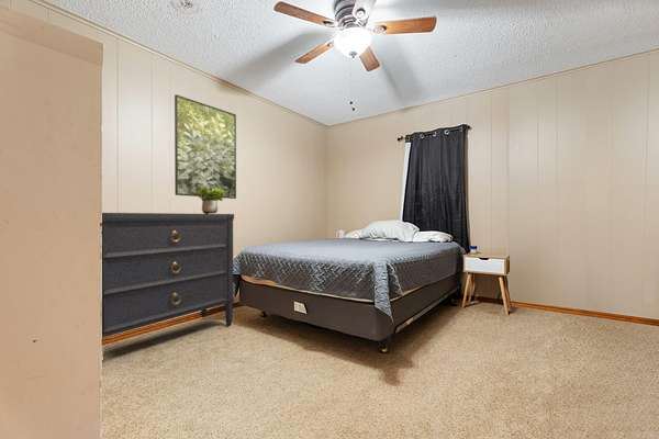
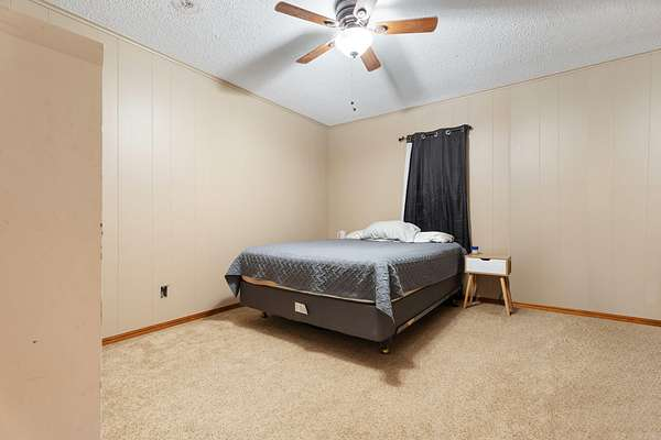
- potted plant (211, 199)
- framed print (208, 150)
- dresser (160, 275)
